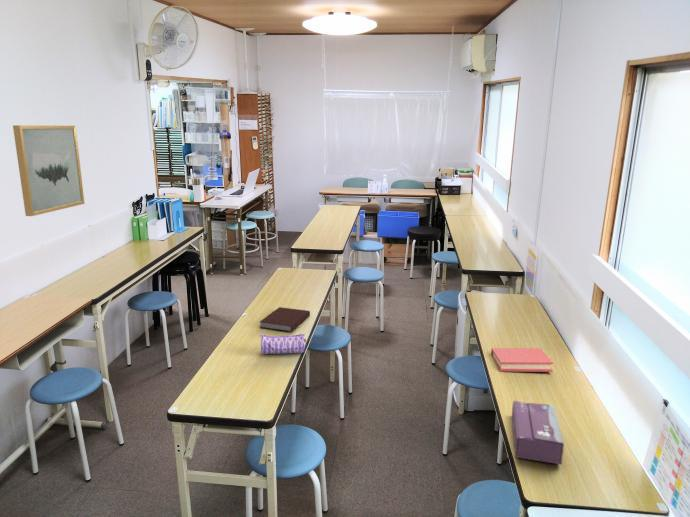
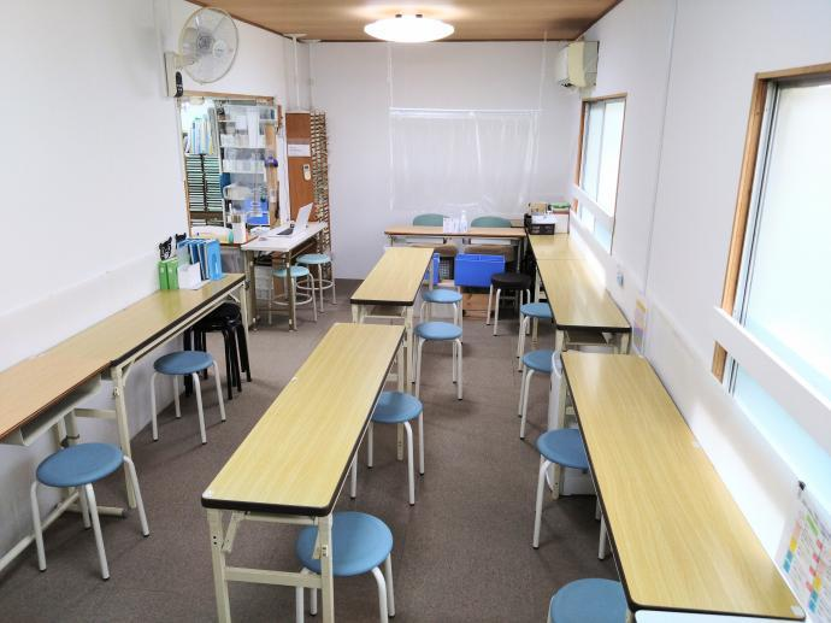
- wall art (52, 168)
- book (520, 359)
- notebook (285, 318)
- pencil case (283, 343)
- tissue box (535, 429)
